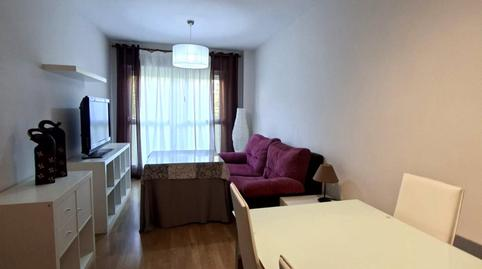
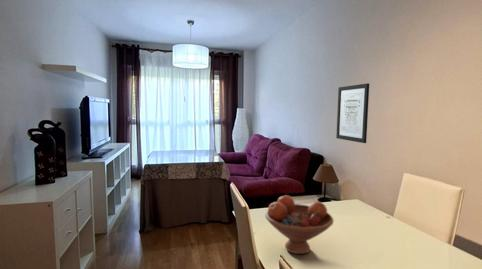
+ fruit bowl (298, 225)
+ wall art (351, 113)
